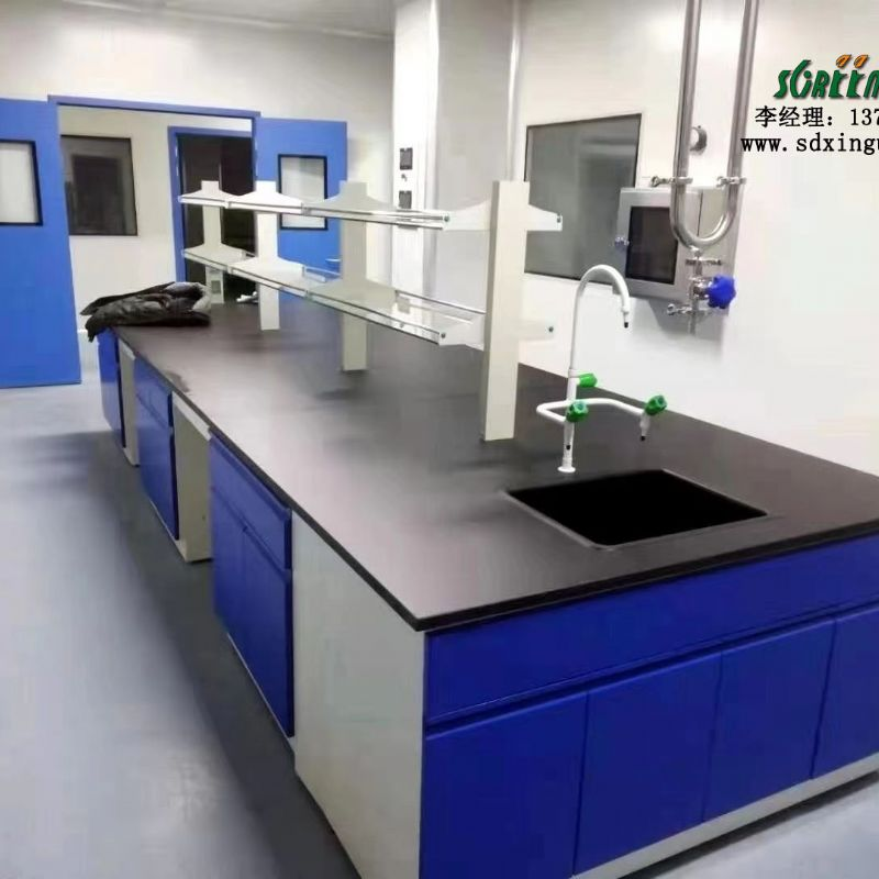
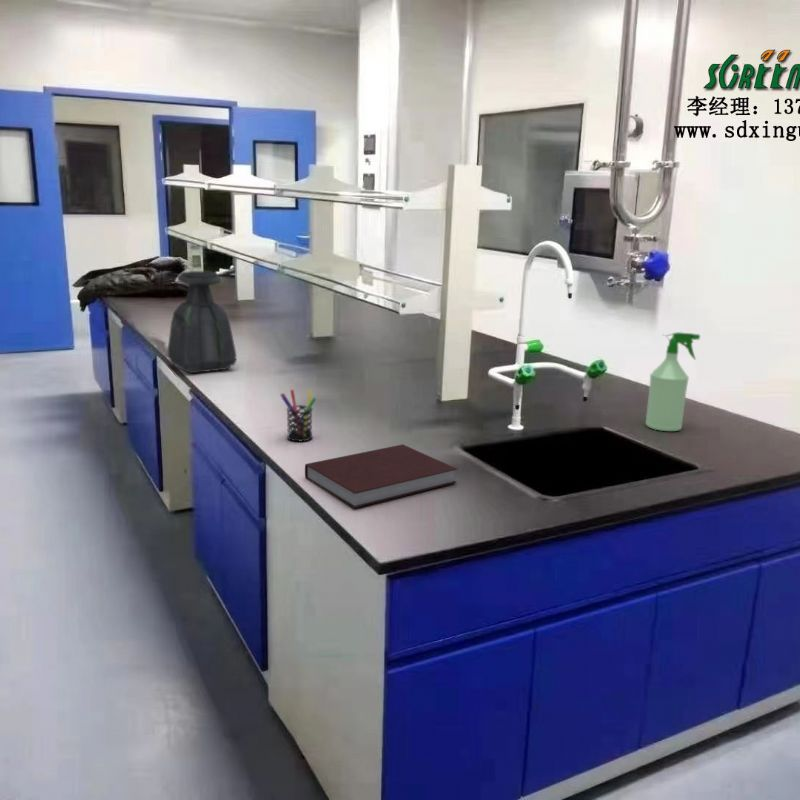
+ pen holder (301, 413)
+ bottle (200, 321)
+ spray bottle (669, 380)
+ notebook (380, 473)
